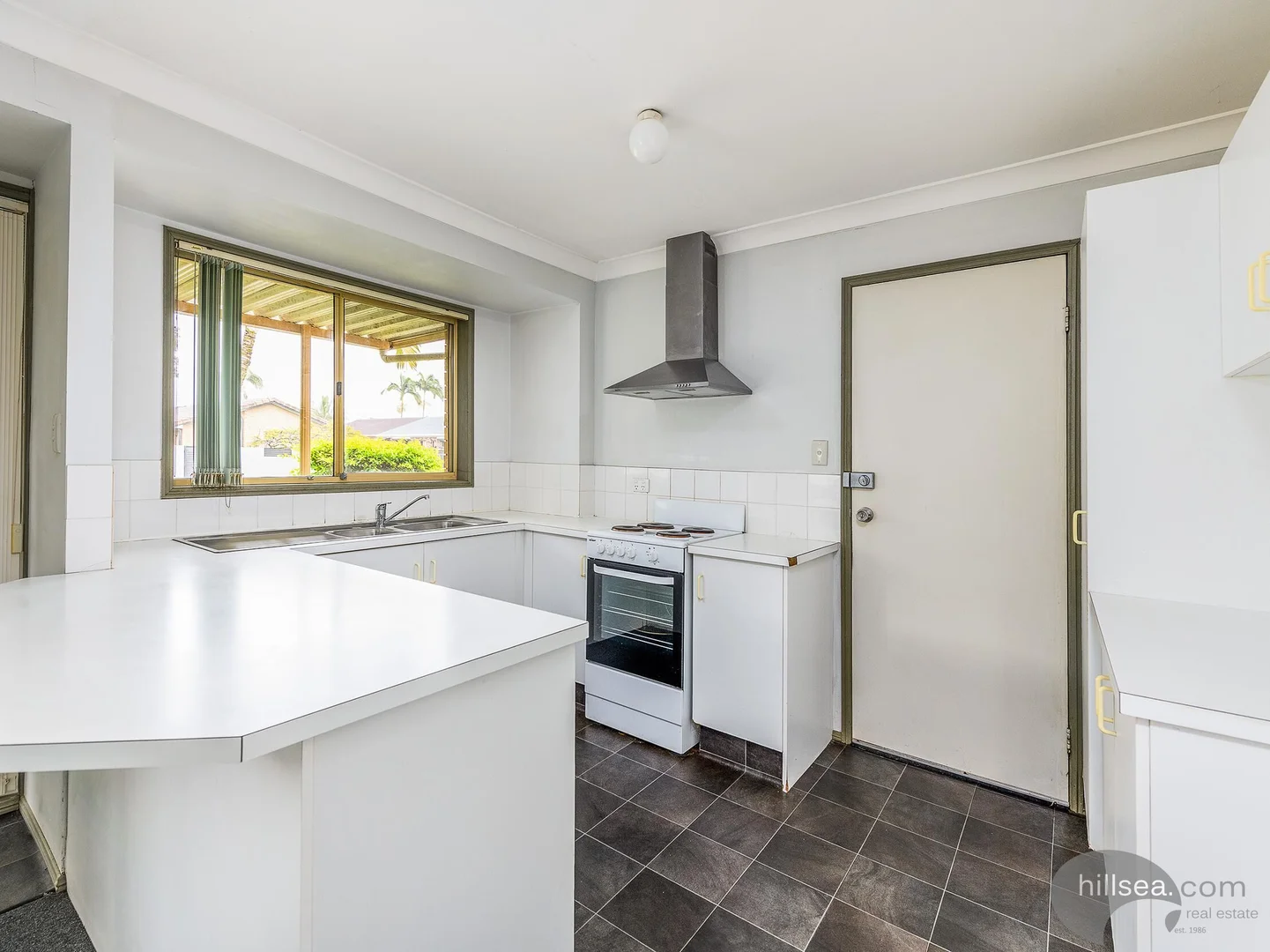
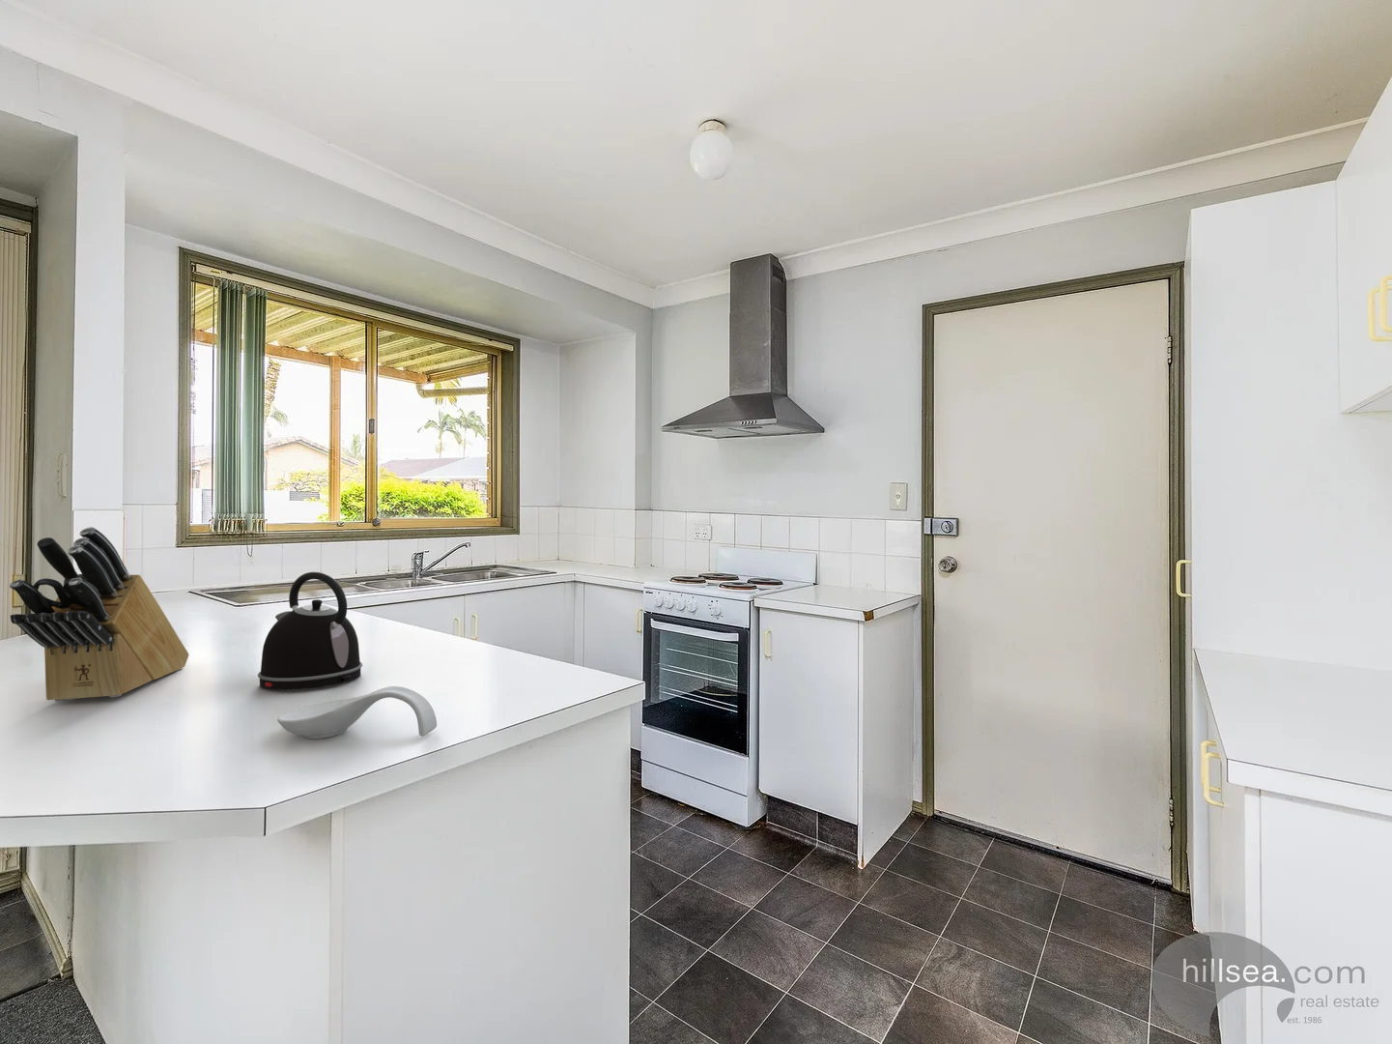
+ spoon rest (358, 711)
+ knife block (110, 608)
+ kettle (312, 624)
